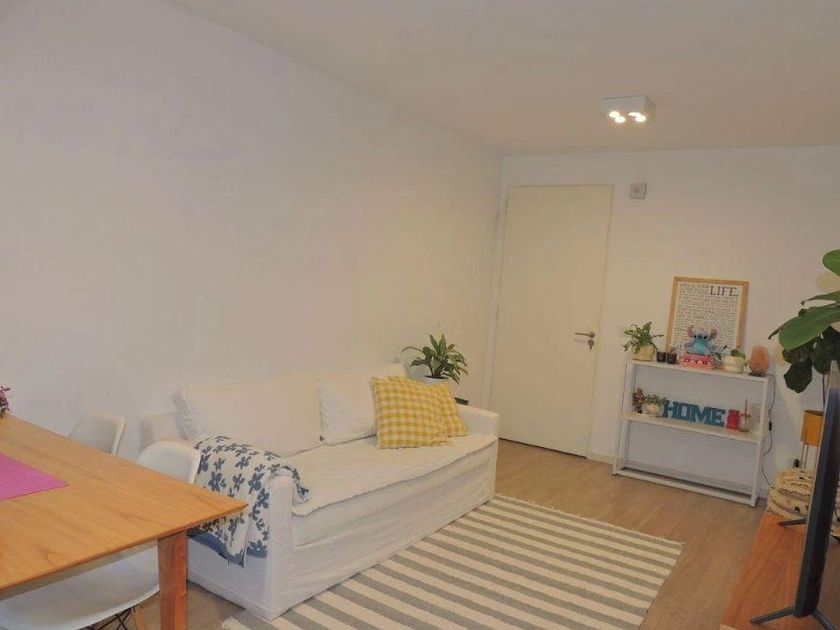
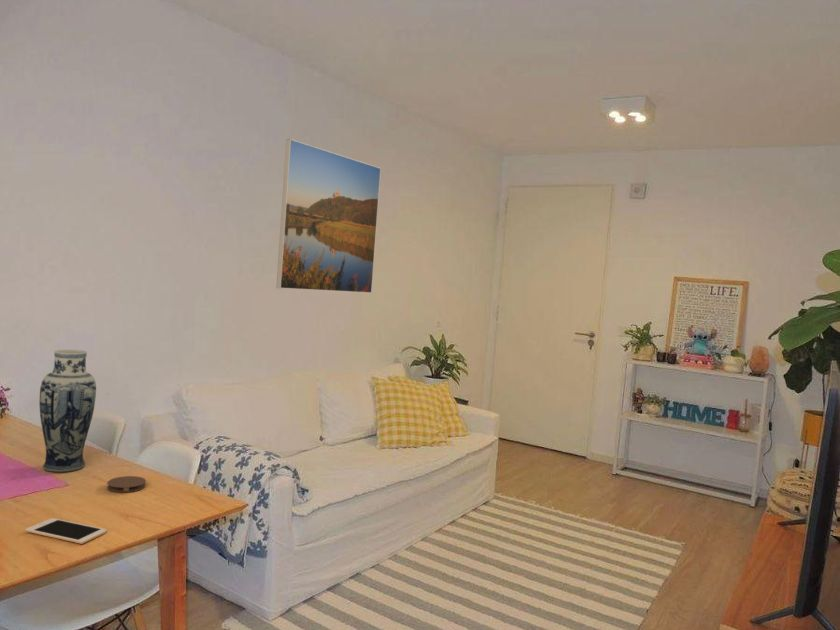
+ cell phone (66, 530)
+ vase (67, 409)
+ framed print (332, 223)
+ coaster (126, 484)
